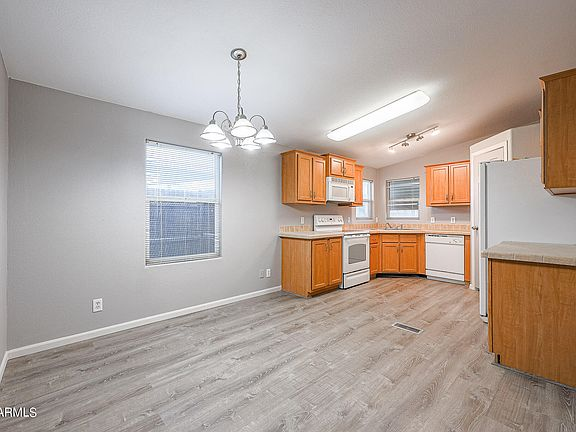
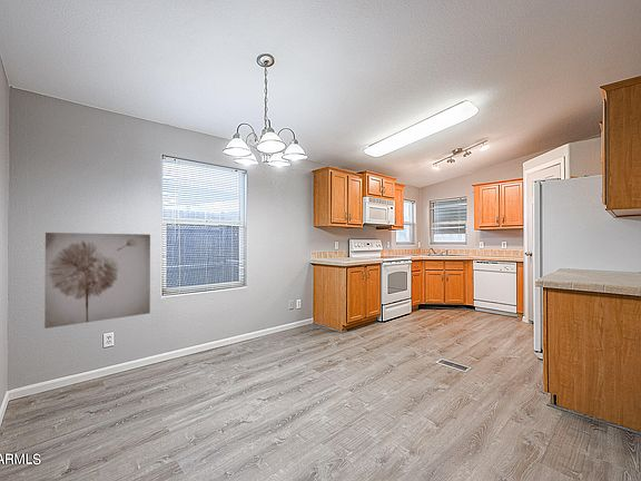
+ wall art (102, 276)
